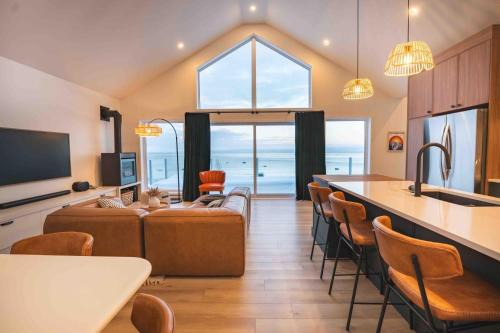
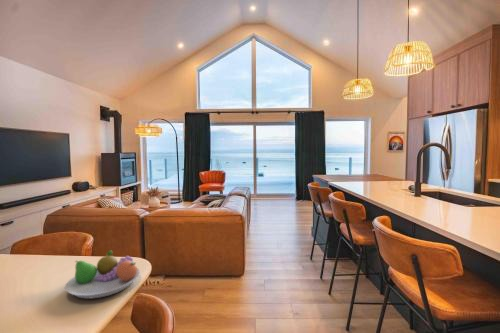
+ fruit bowl (103, 271)
